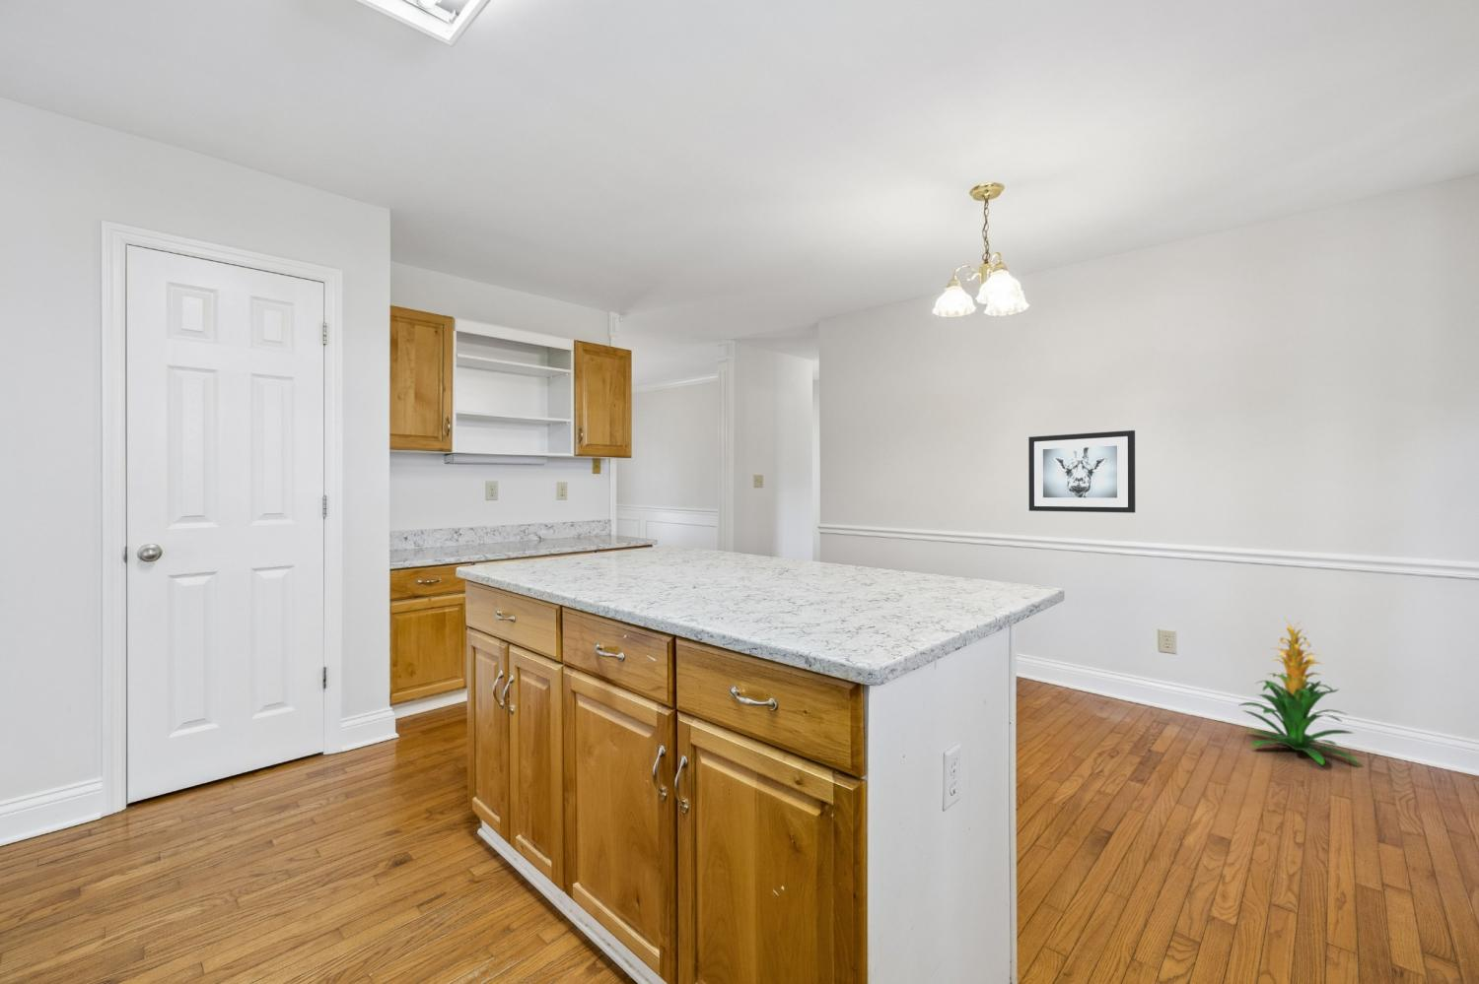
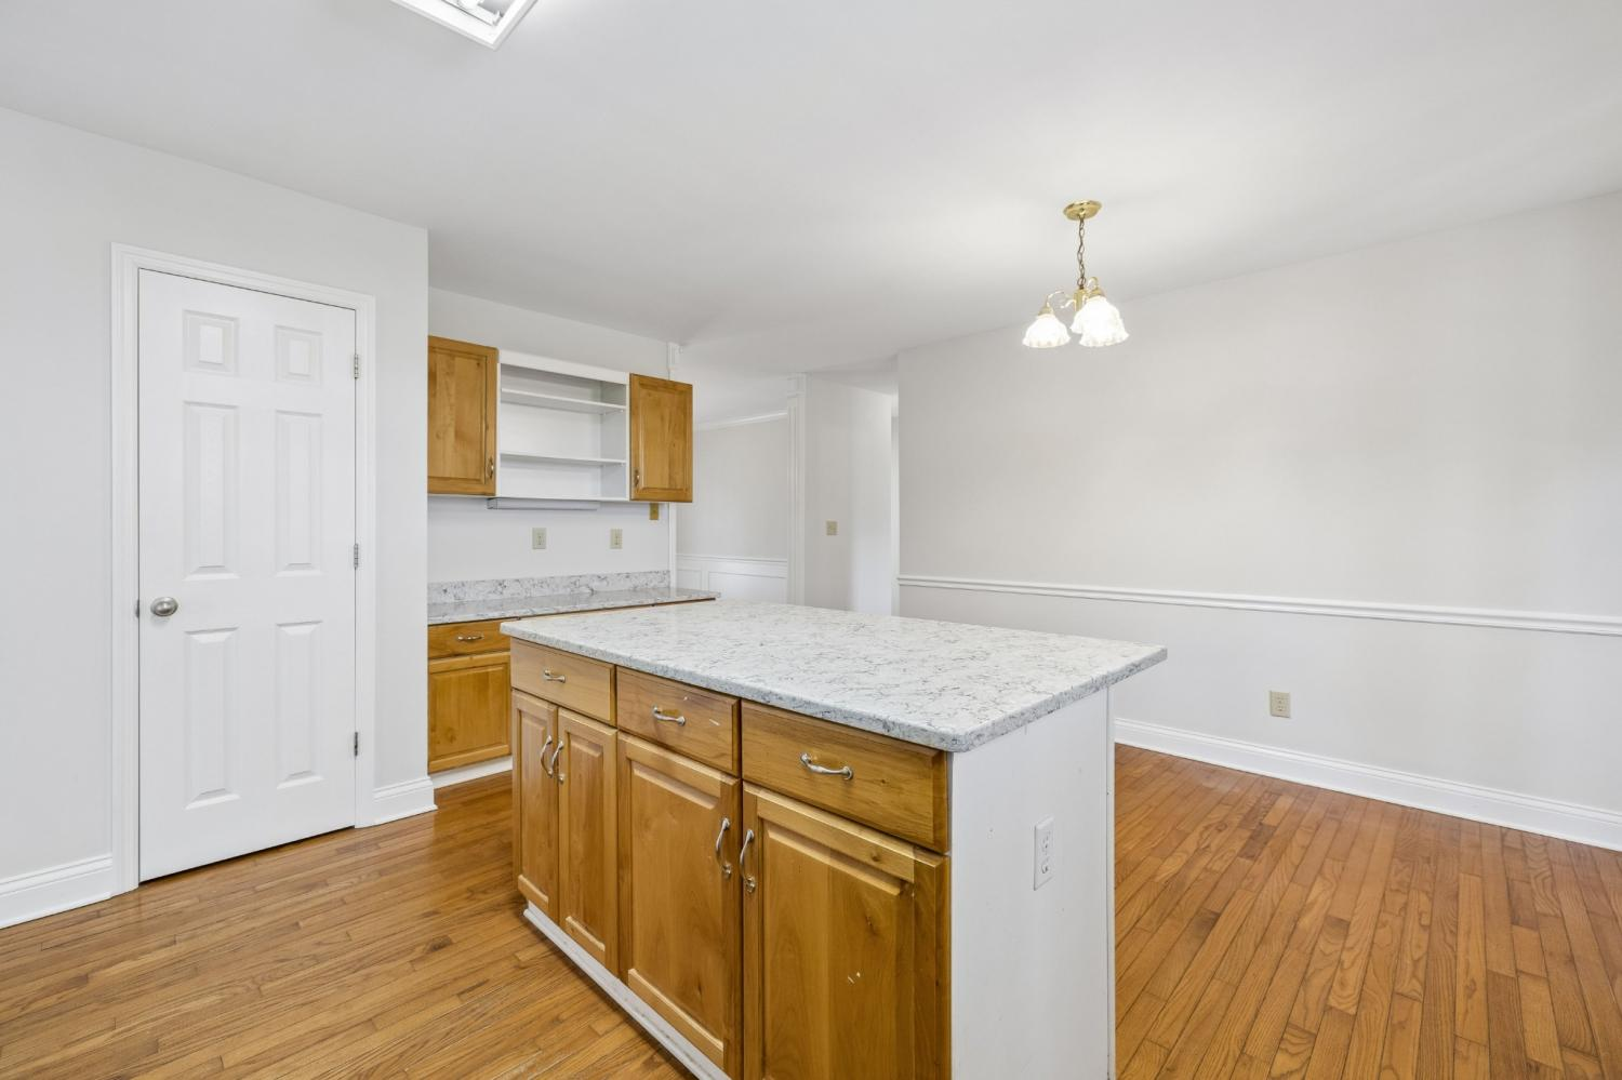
- wall art (1079, 473)
- indoor plant (1295, 684)
